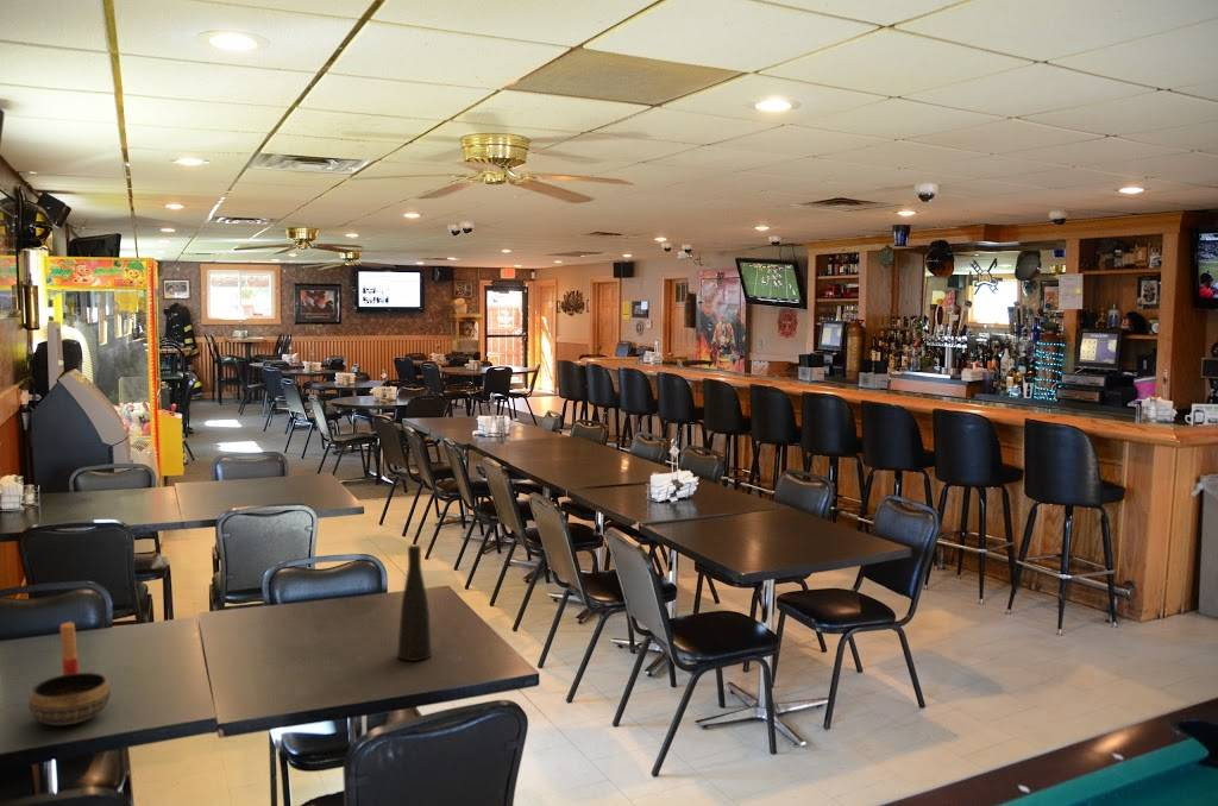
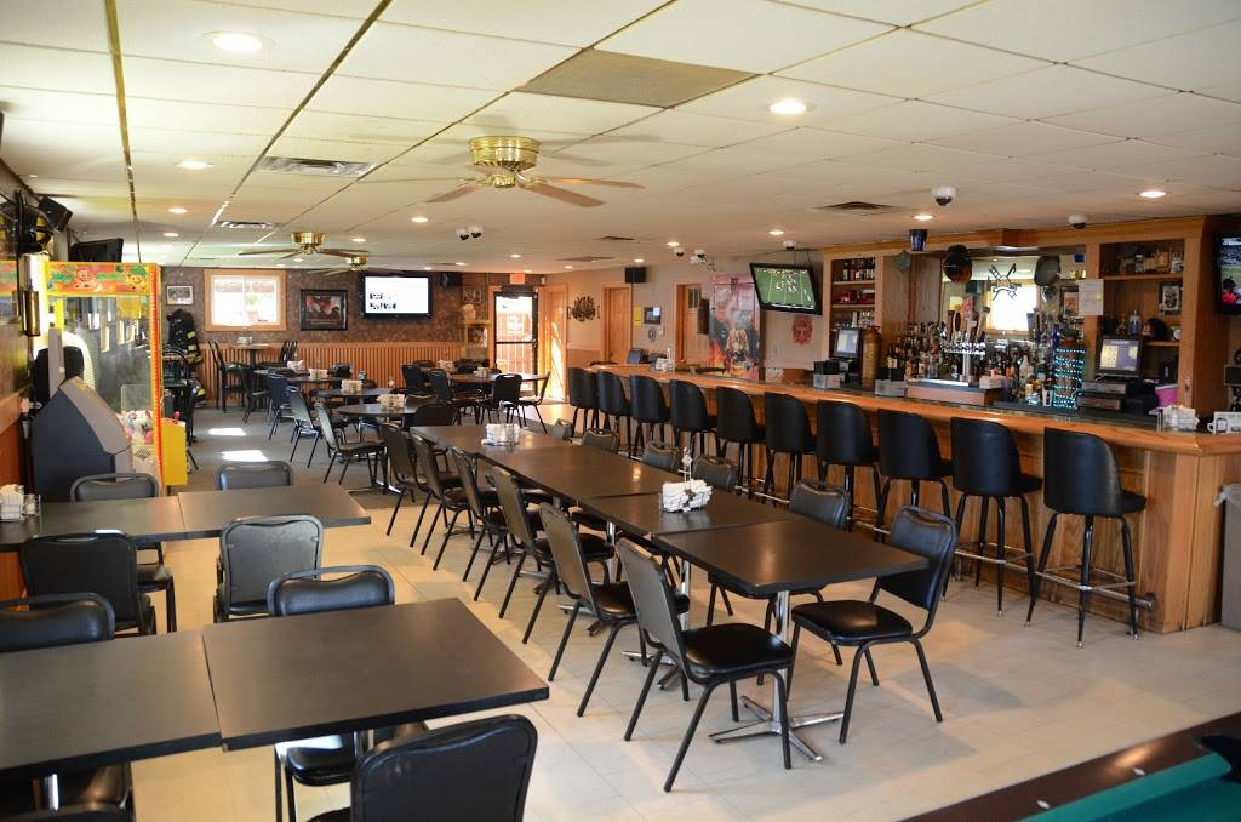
- singing bowl (69, 673)
- vase (414, 600)
